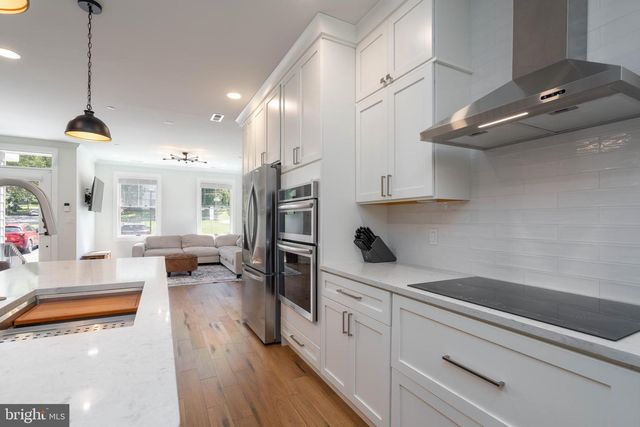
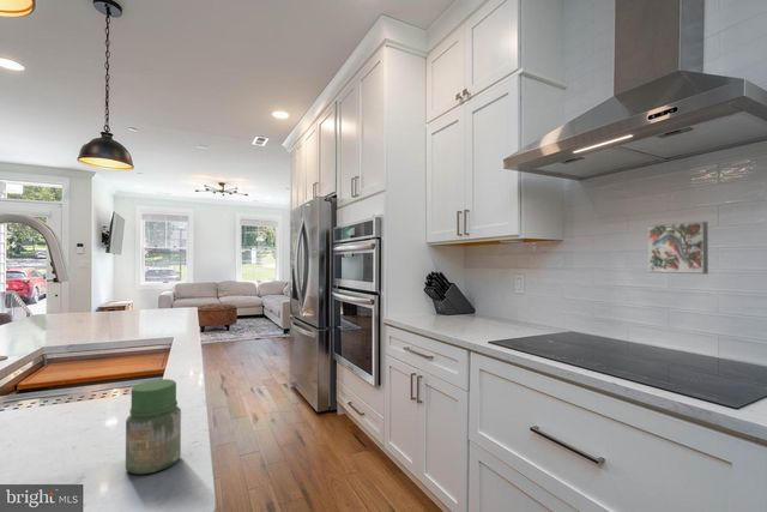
+ jar (153, 423)
+ decorative tile (675, 248)
